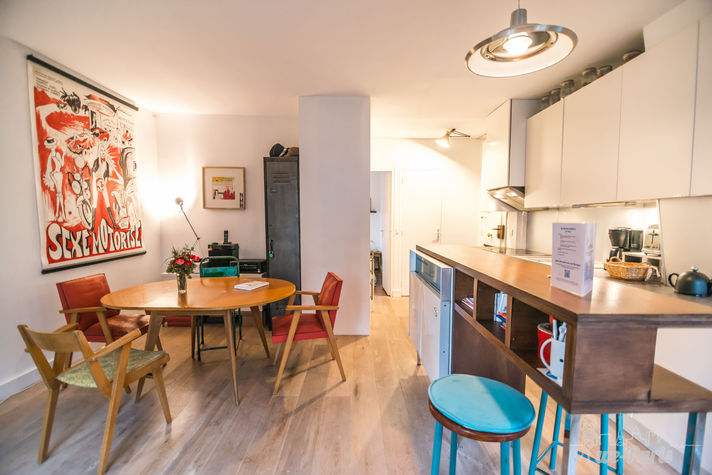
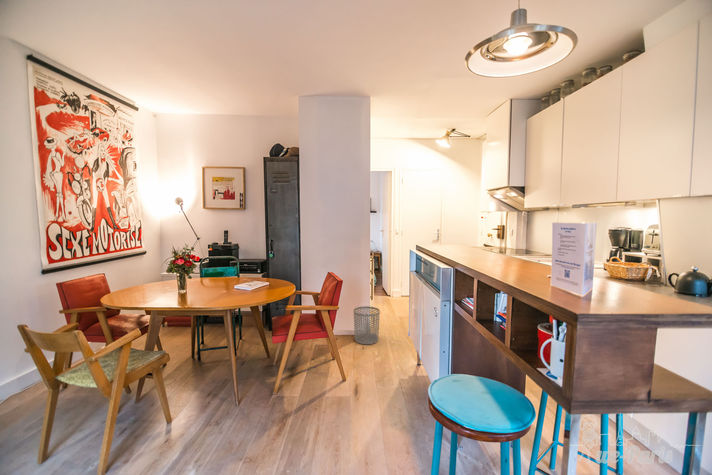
+ waste bin (366, 325)
